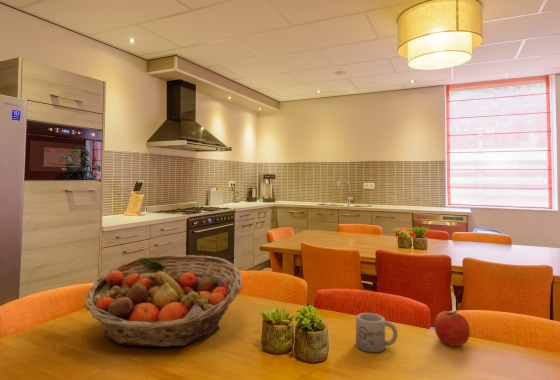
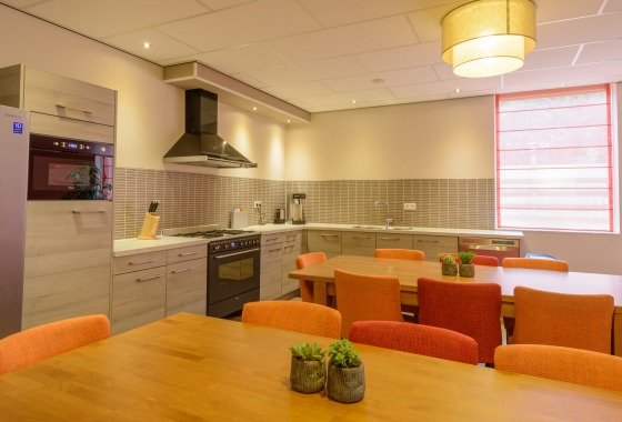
- mug (376, 331)
- apple (451, 326)
- fruit basket (167, 295)
